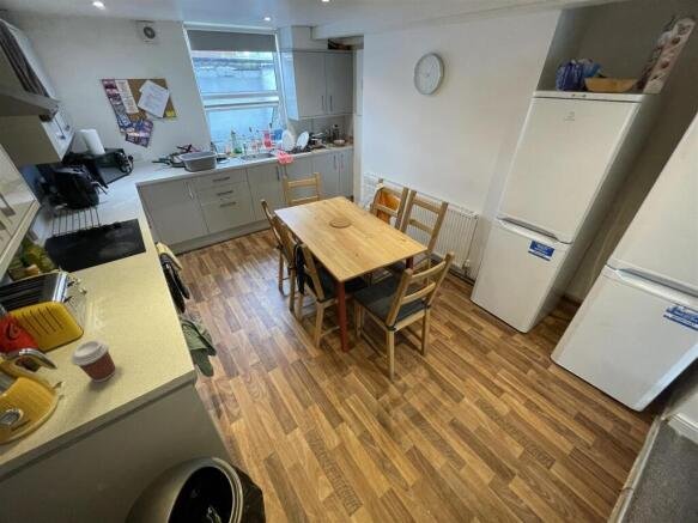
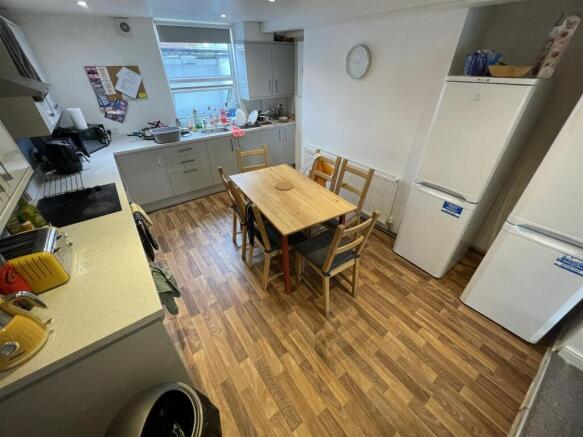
- coffee cup (96, 360)
